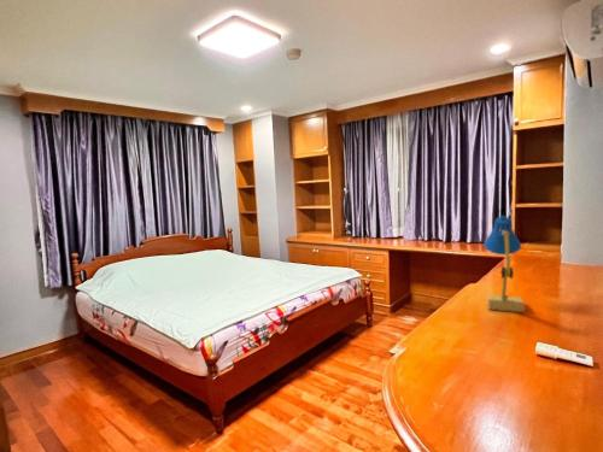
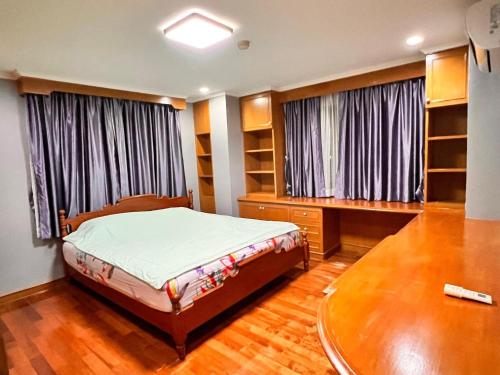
- desk lamp (507, 263)
